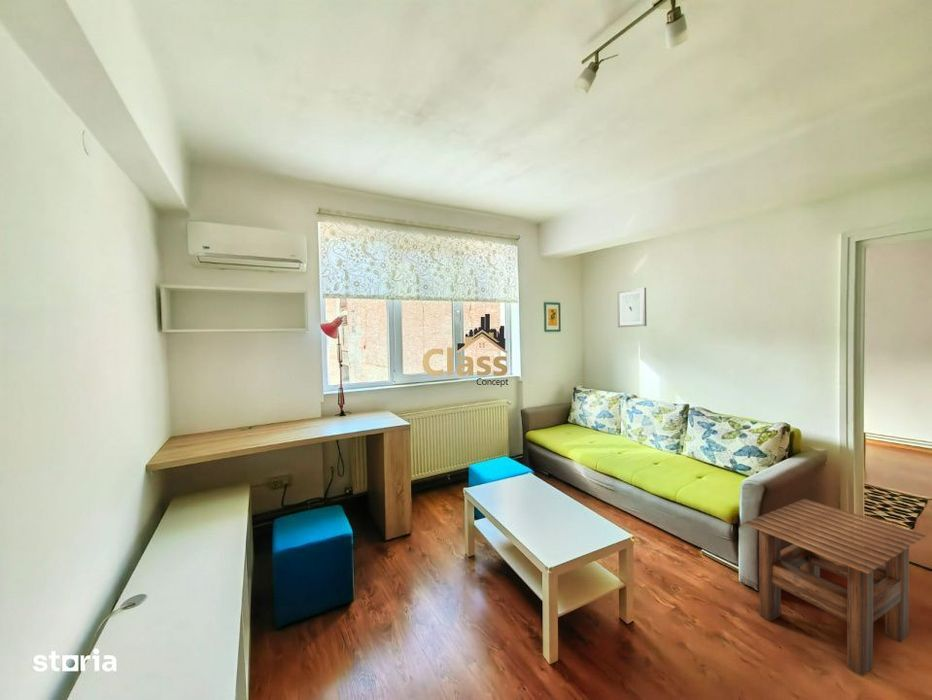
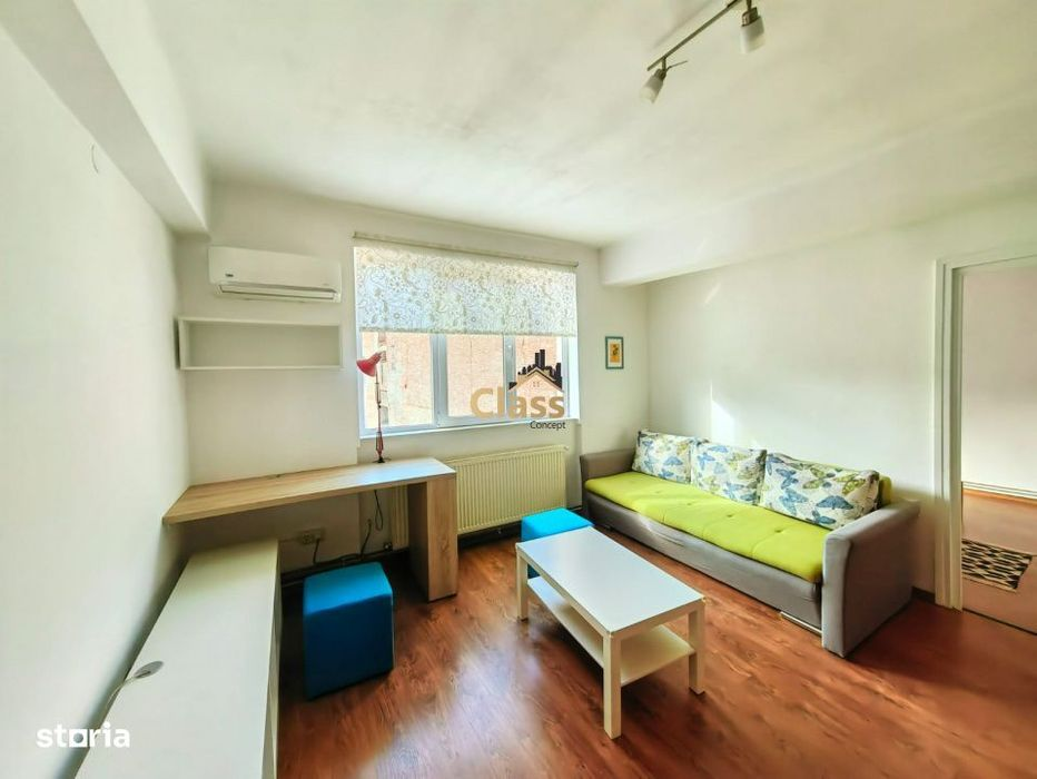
- wall art (631, 308)
- side table (828, 581)
